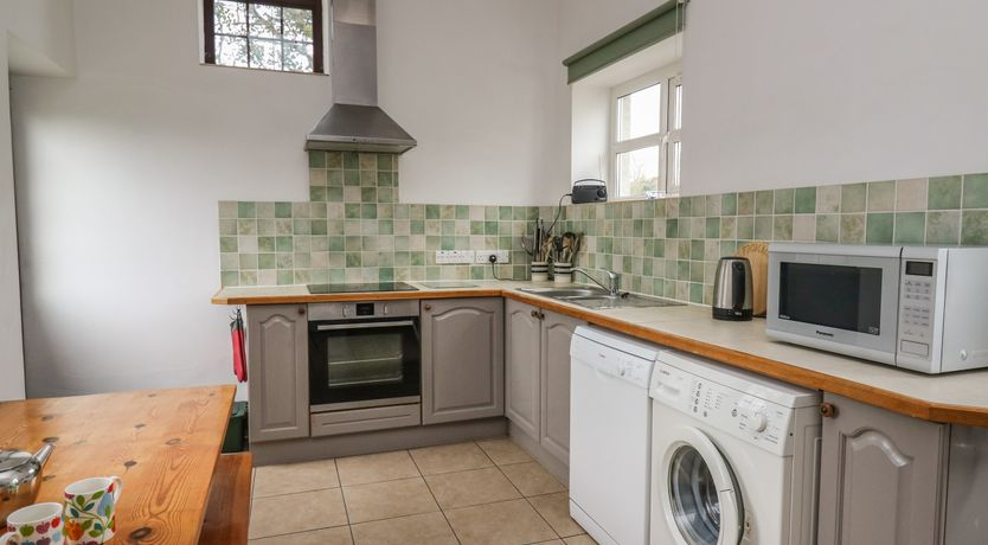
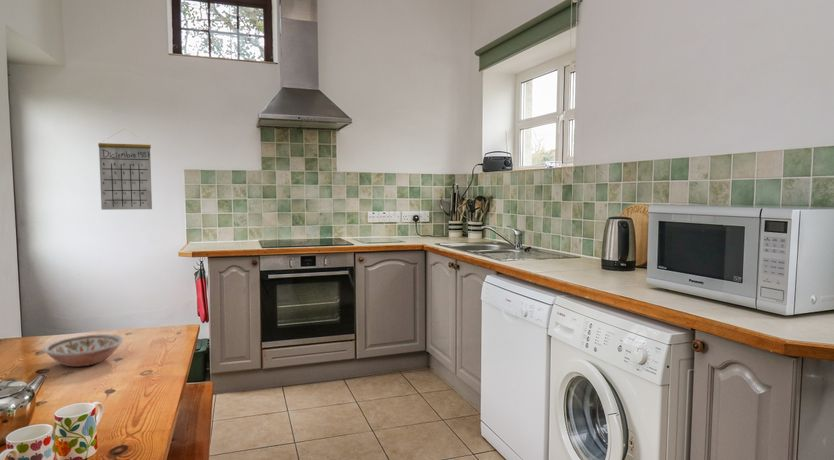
+ calendar (125, 169)
+ bowl (85, 352)
